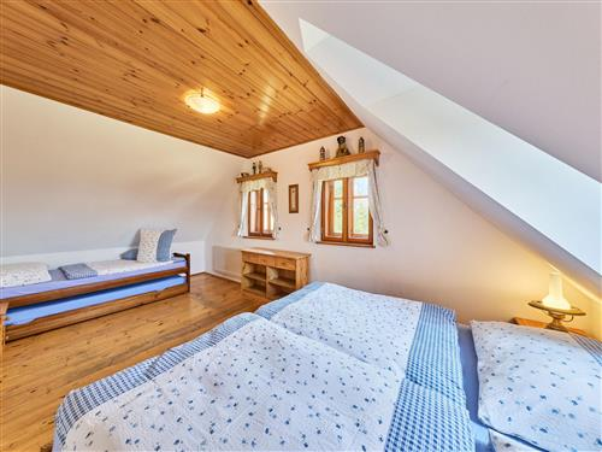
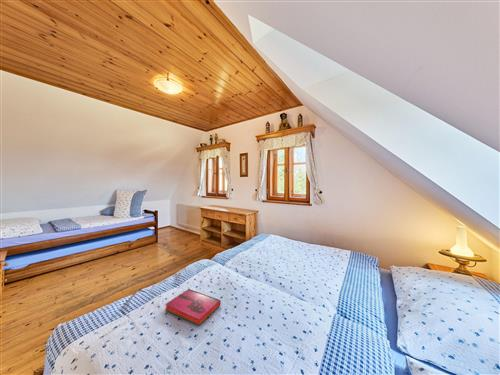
+ hardback book (193, 304)
